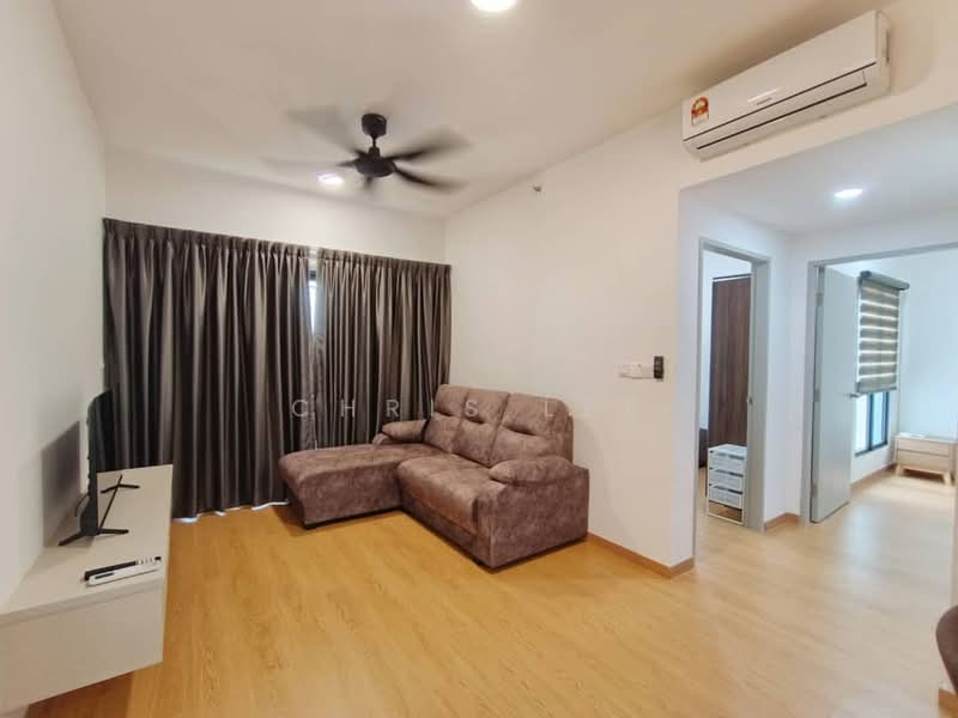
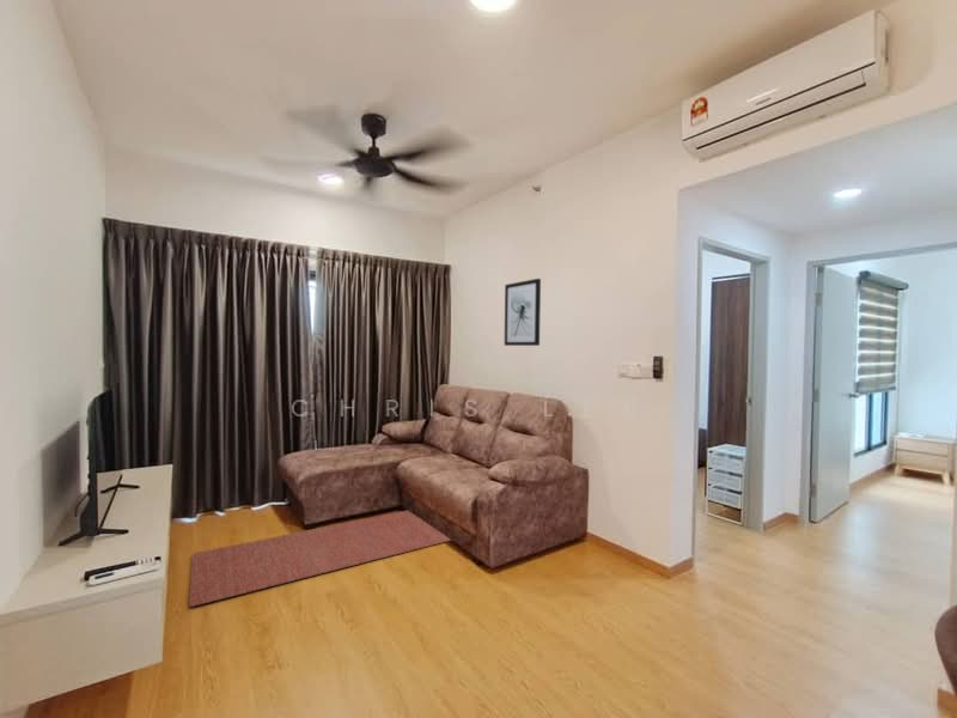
+ rug (378, 535)
+ wall art (522, 314)
